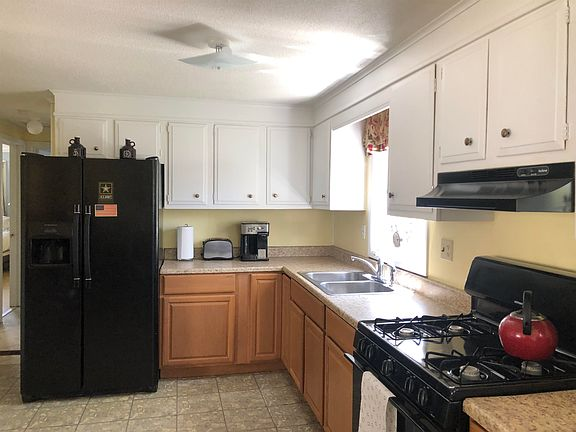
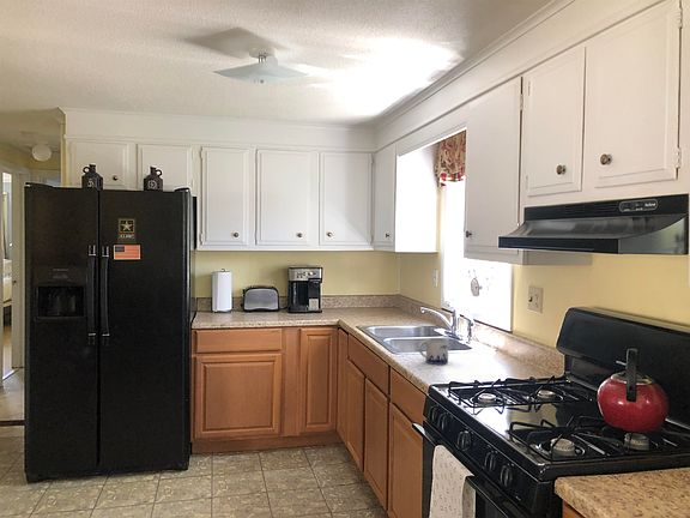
+ mug (434, 350)
